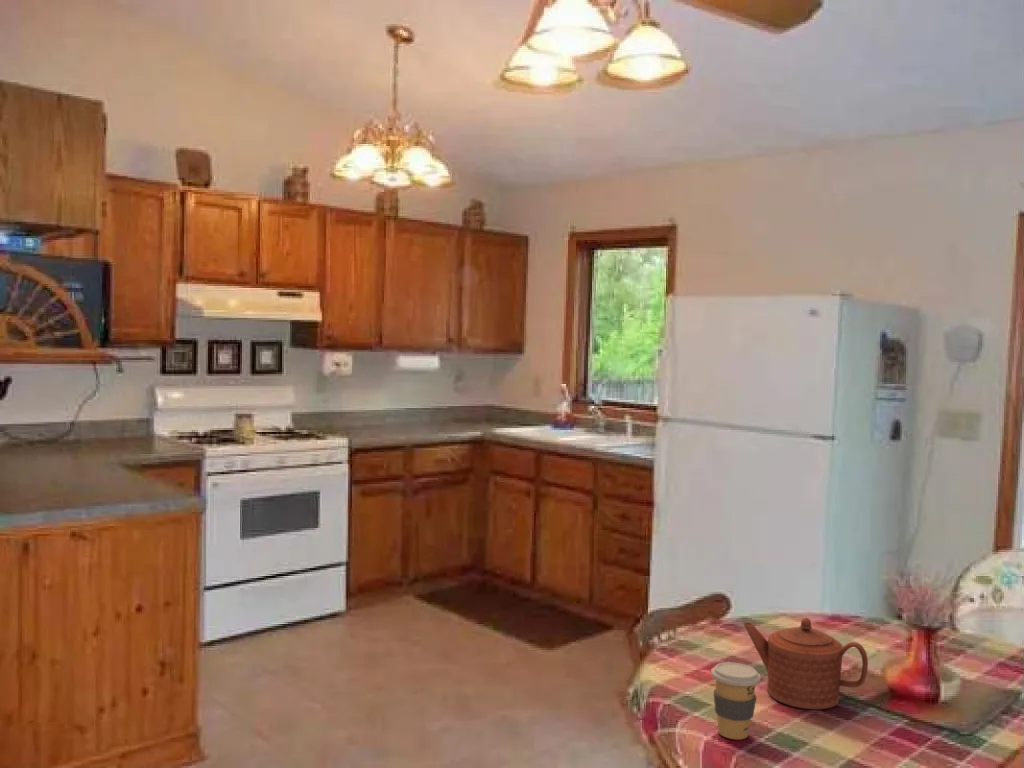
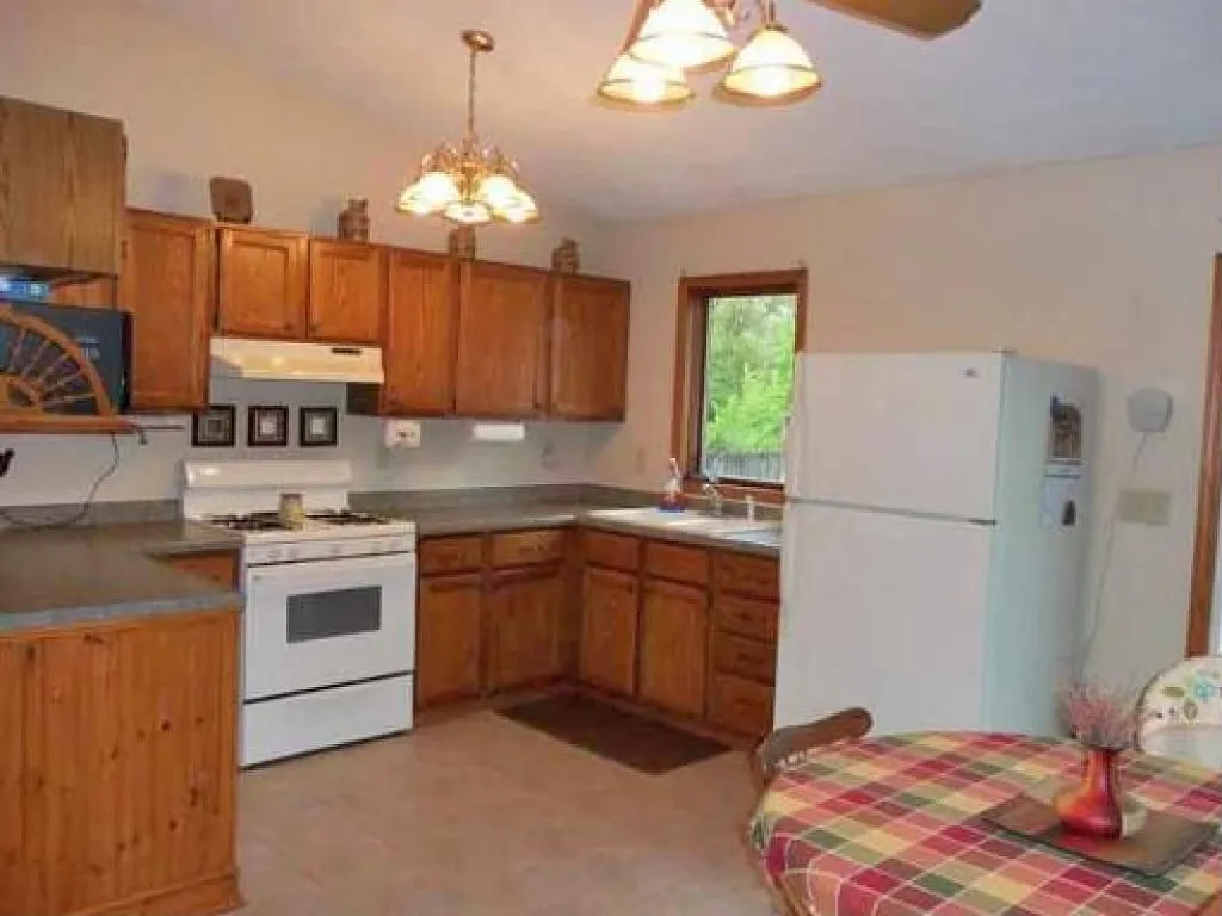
- coffee cup (734, 701)
- teapot (803, 656)
